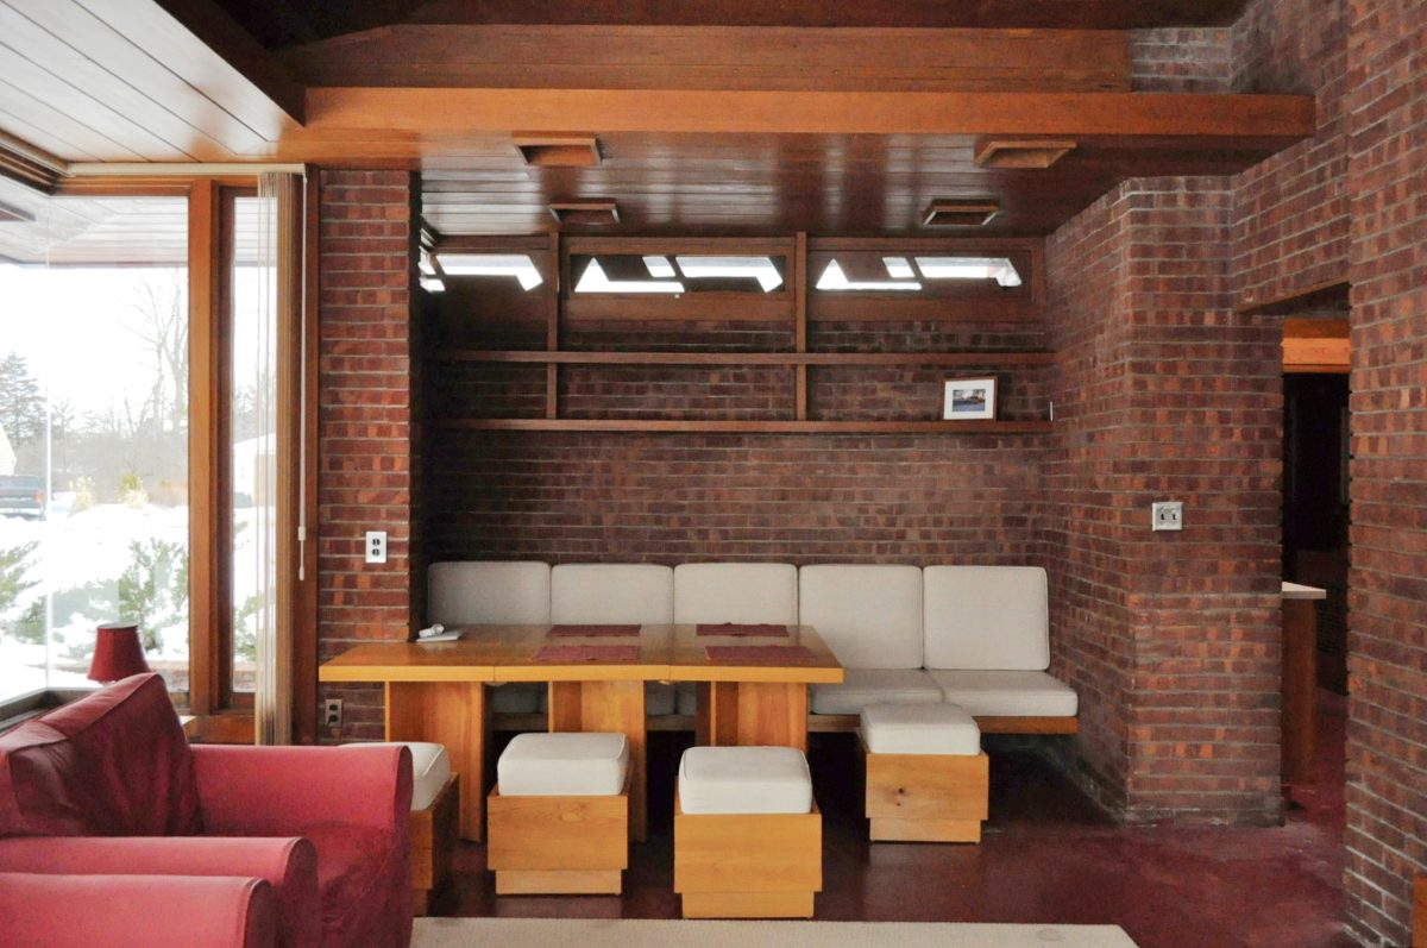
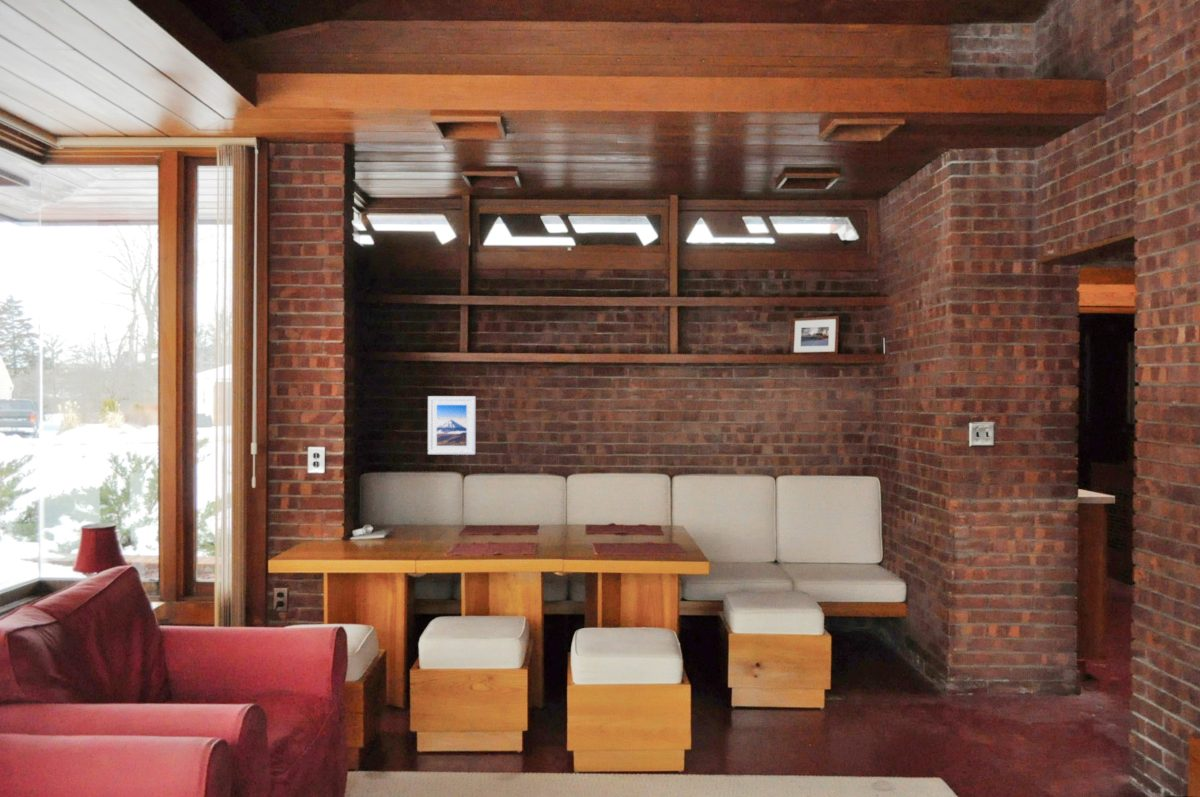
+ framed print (451, 425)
